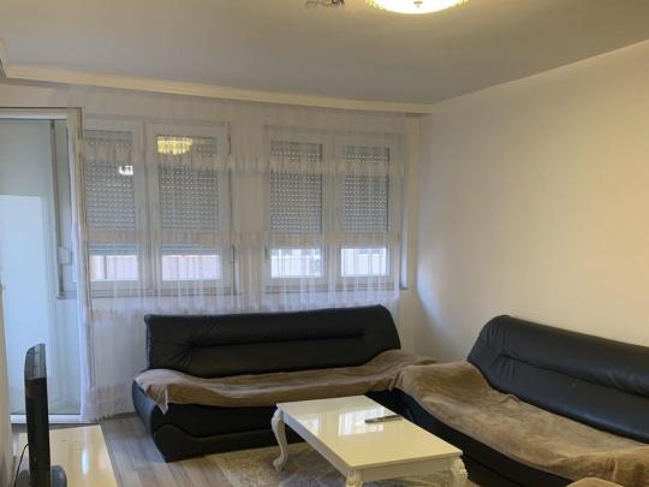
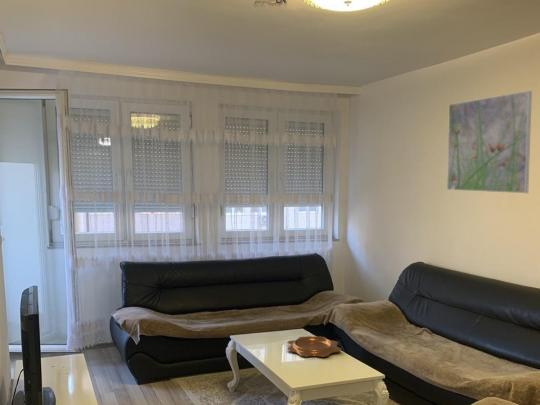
+ decorative bowl (313, 345)
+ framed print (485, 145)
